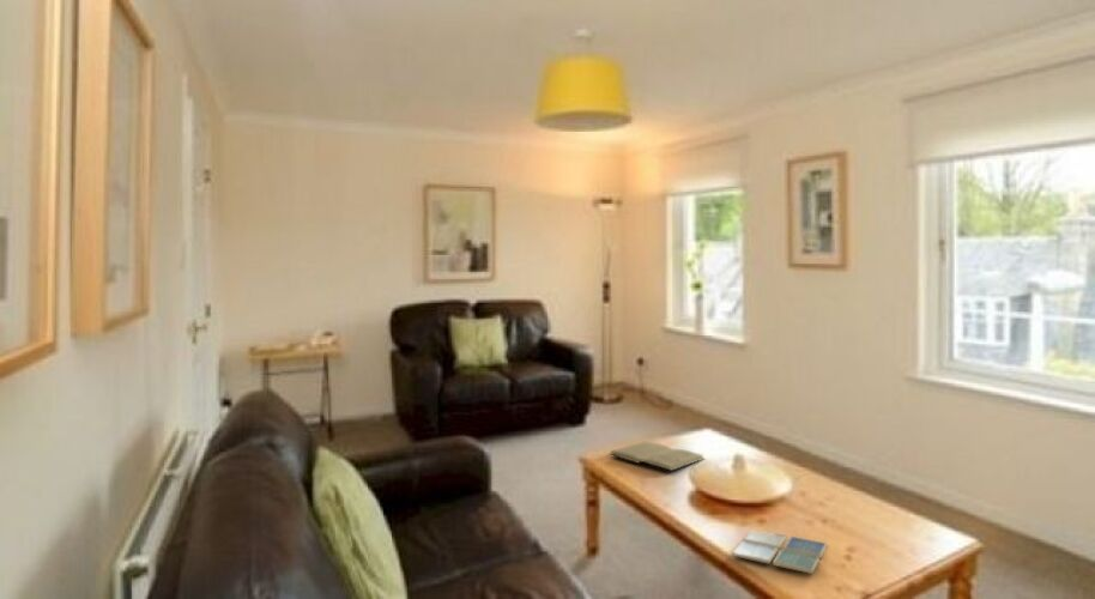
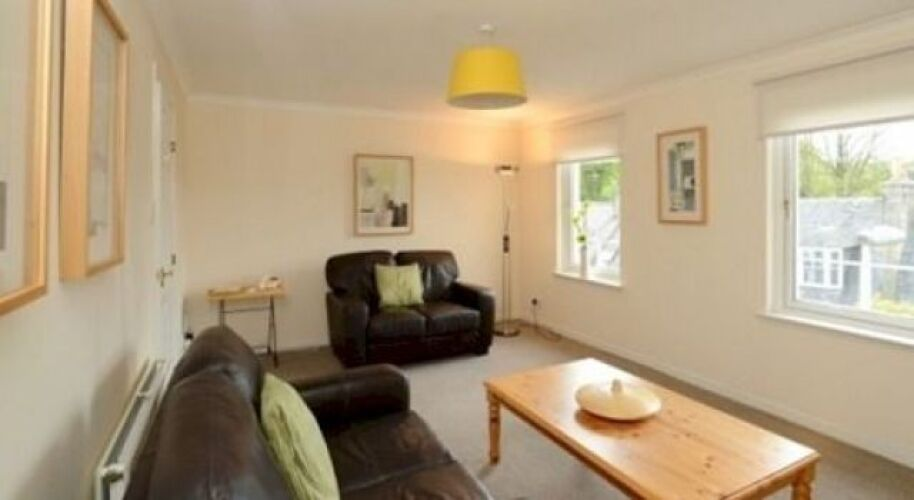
- drink coaster (780, 550)
- book (657, 454)
